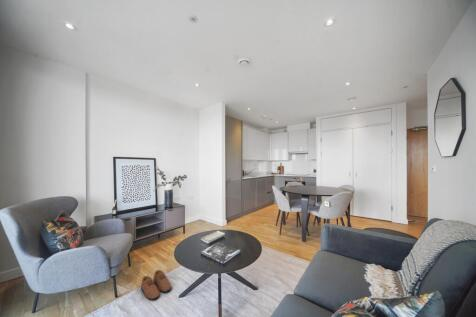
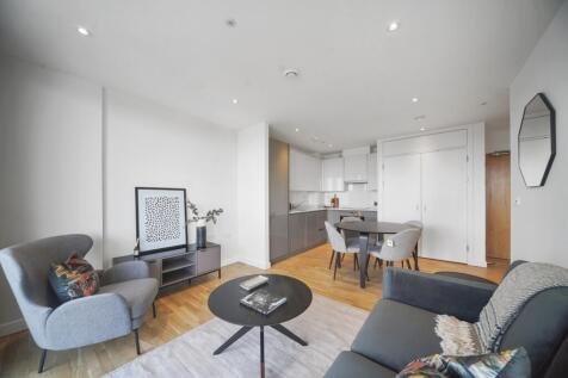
- shoe (156, 282)
